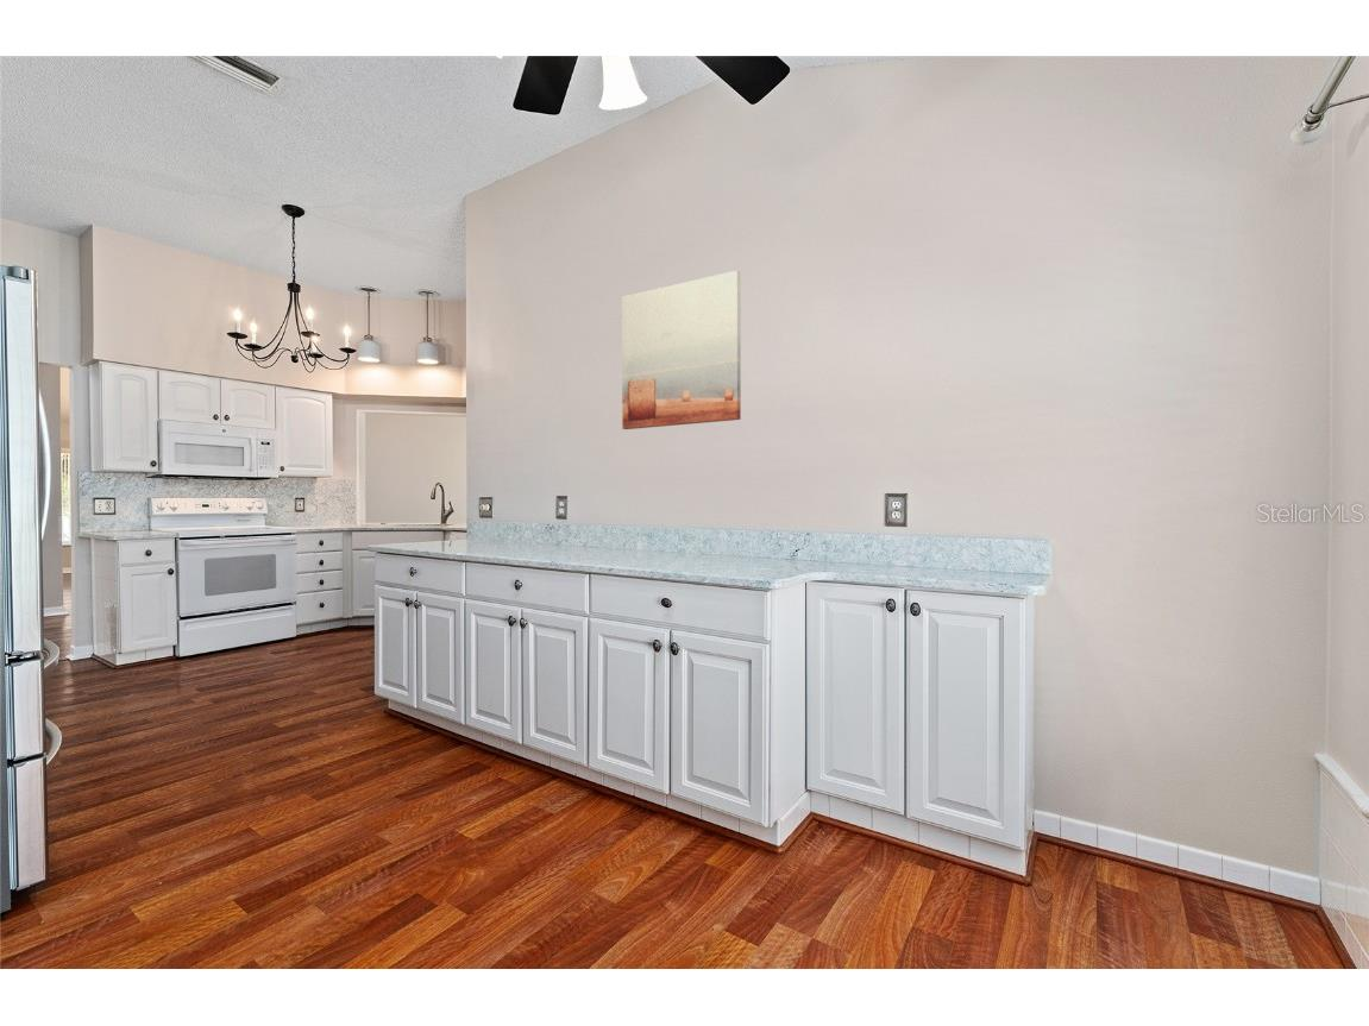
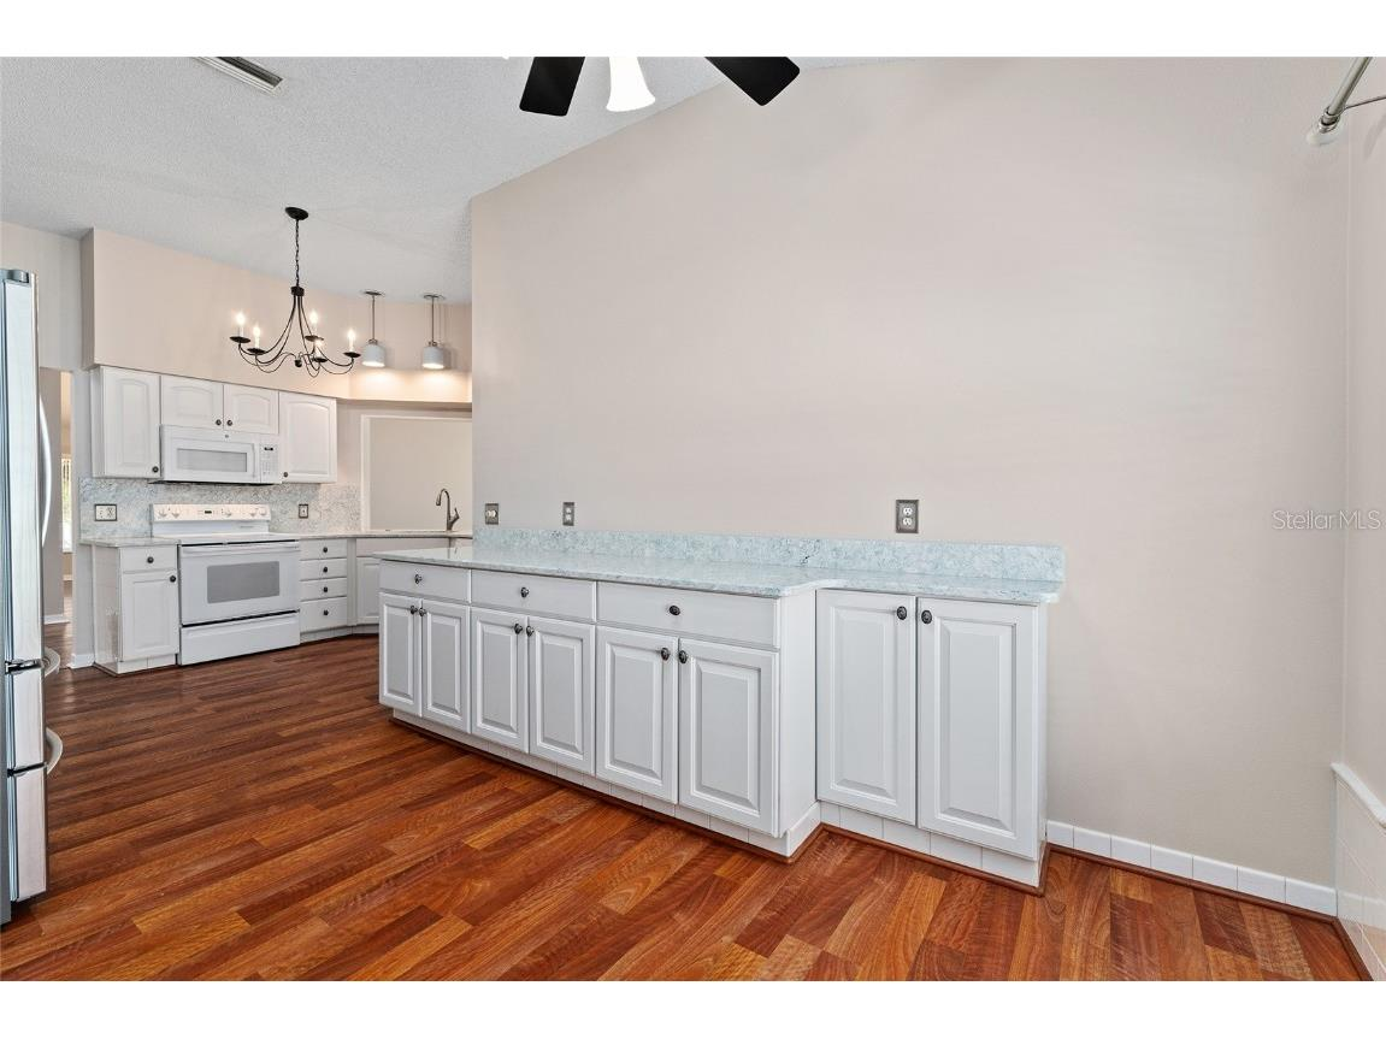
- wall art (678, 354)
